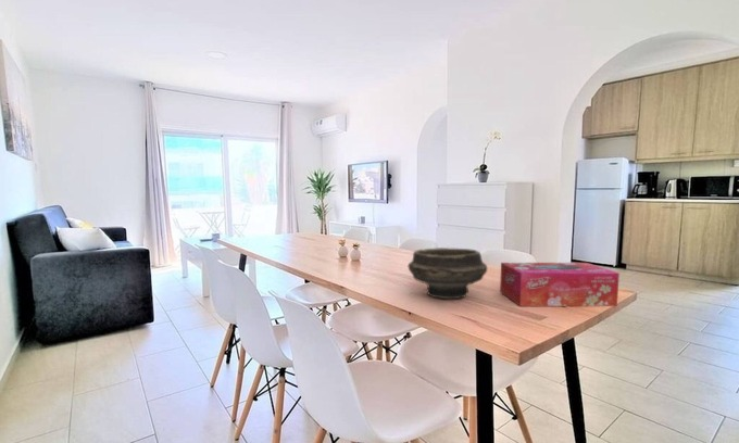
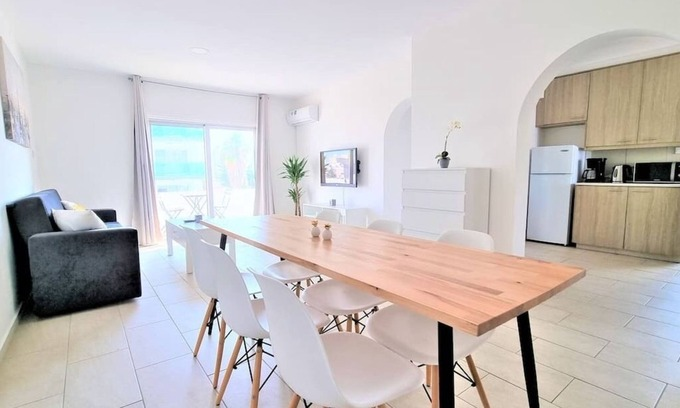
- tissue box (555, 282)
- bowl (447, 273)
